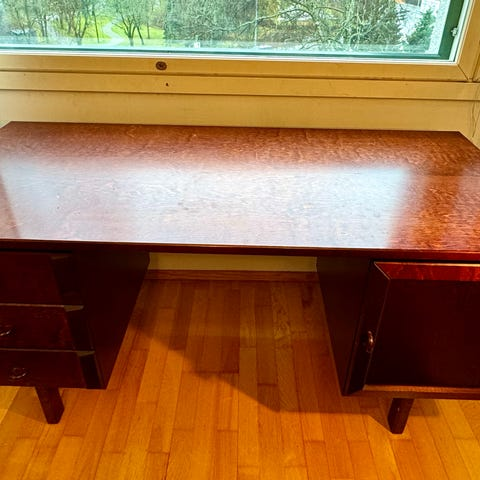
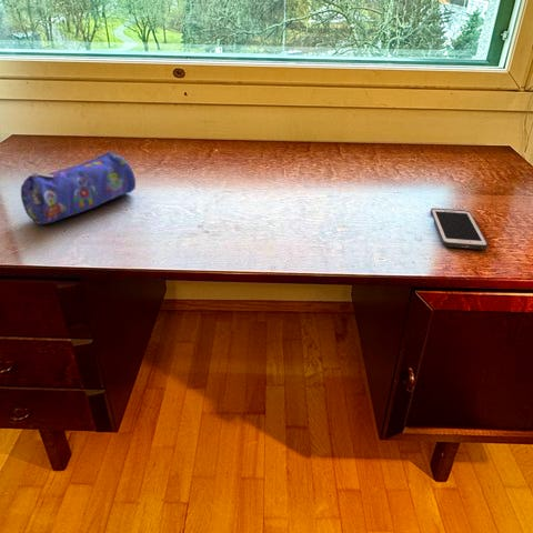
+ pencil case (79, 184)
+ cell phone (456, 228)
